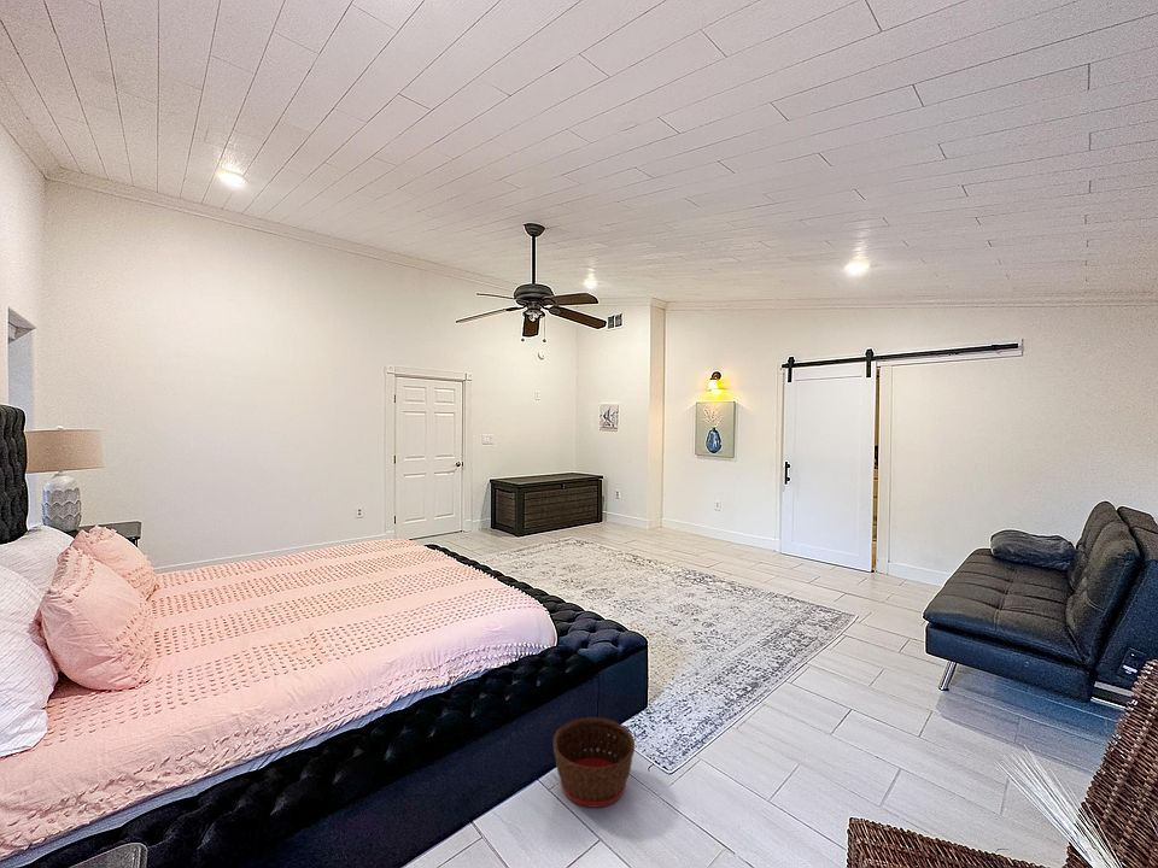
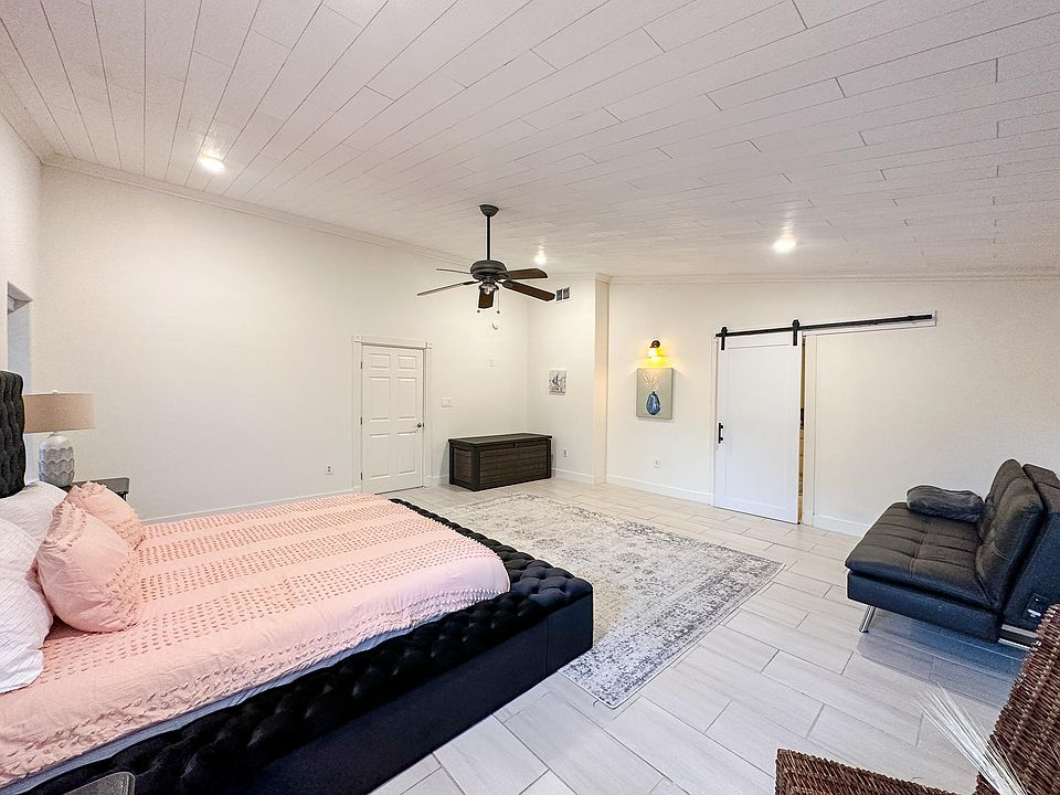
- basket (593, 762)
